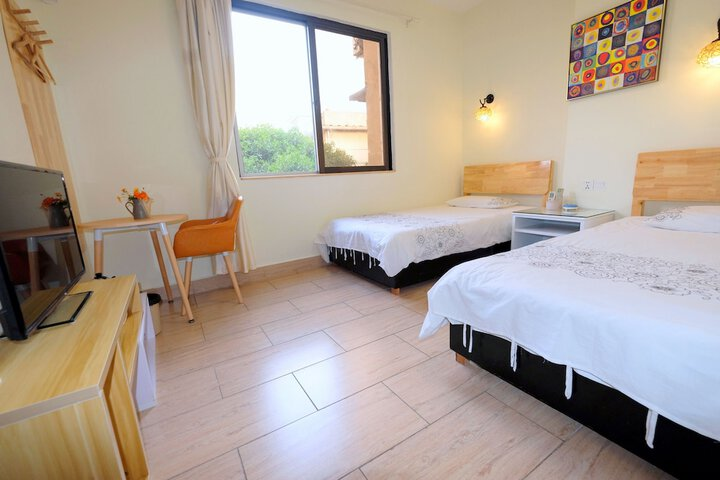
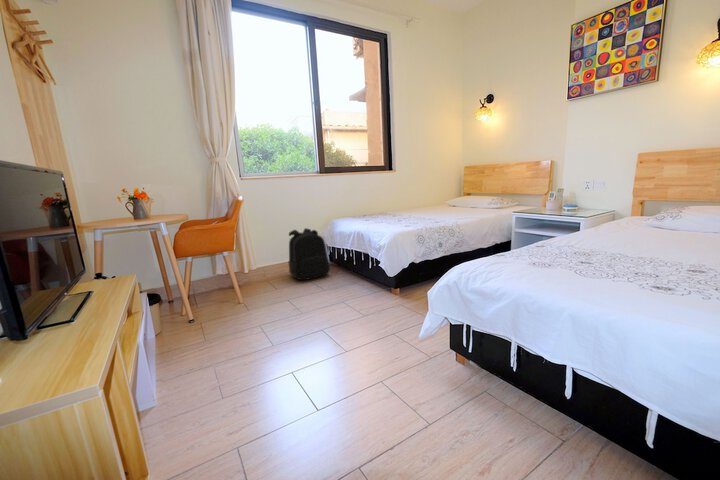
+ backpack (306, 252)
